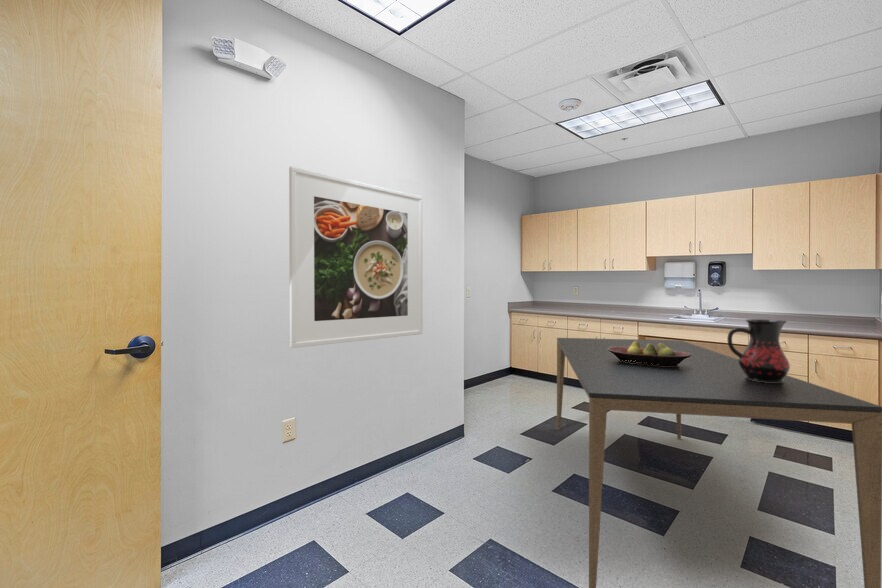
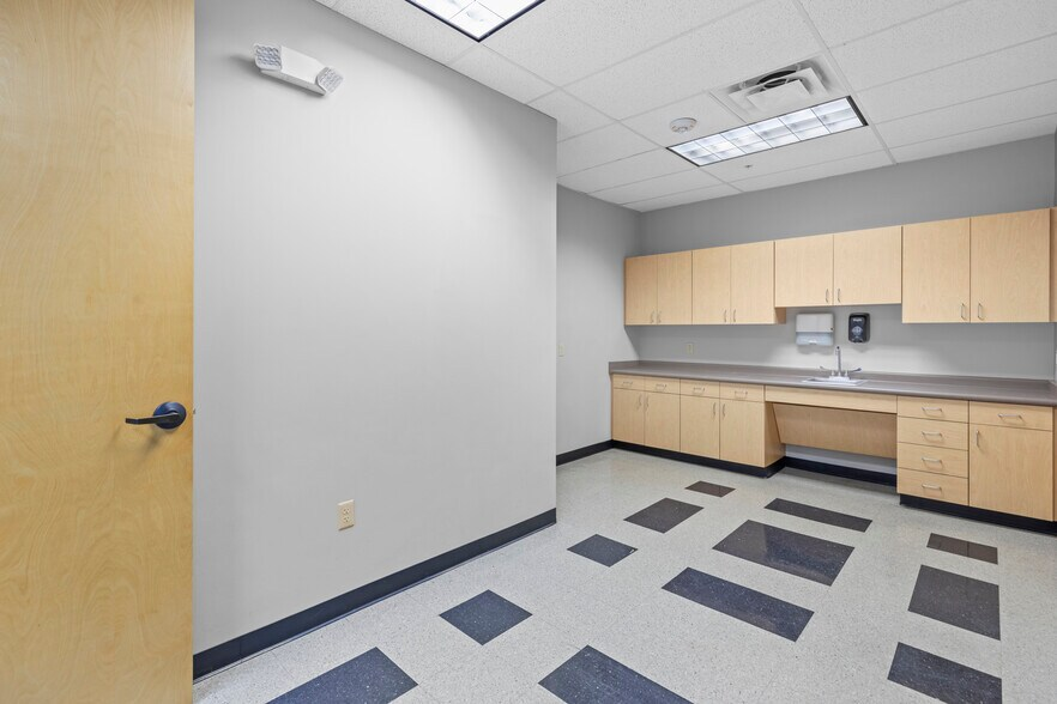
- pitcher (757, 349)
- fruit bowl (647, 352)
- dining table (652, 412)
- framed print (364, 261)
